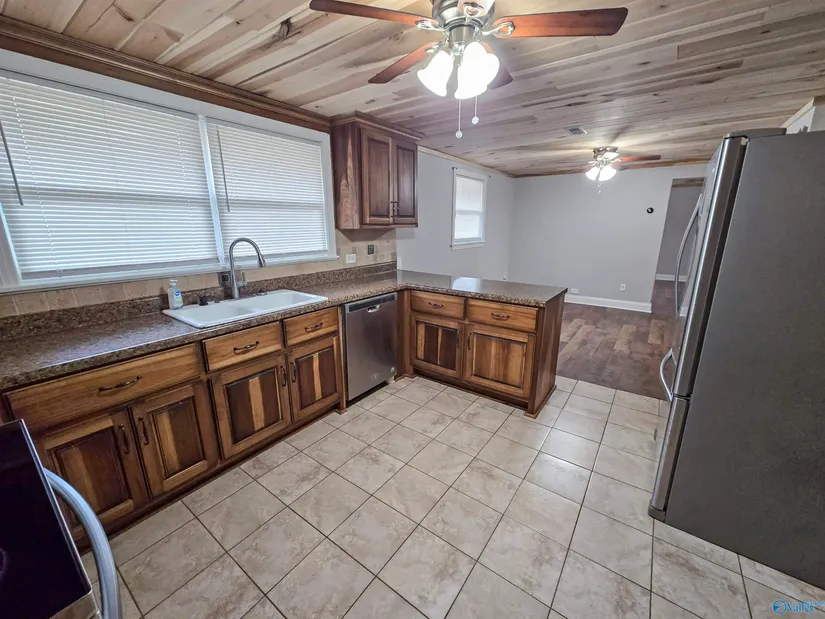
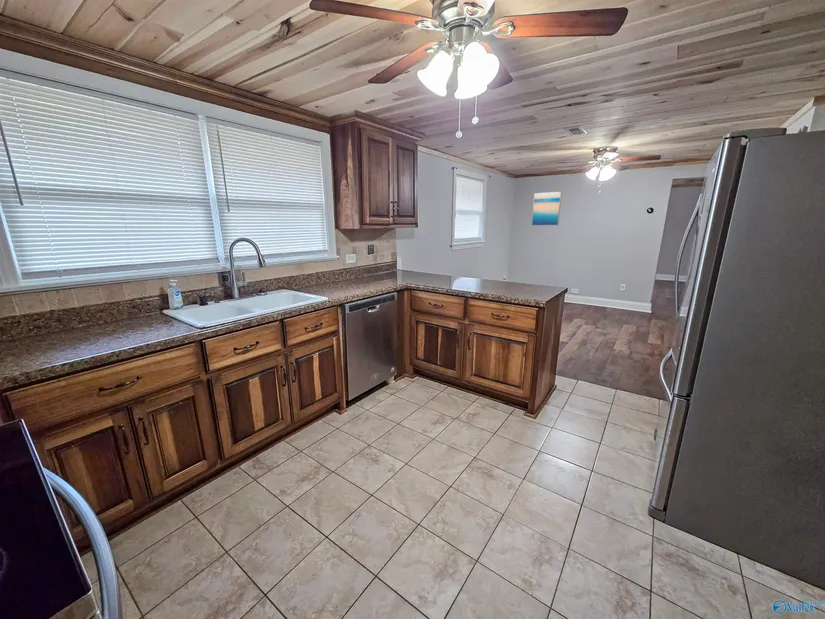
+ wall art (546, 209)
